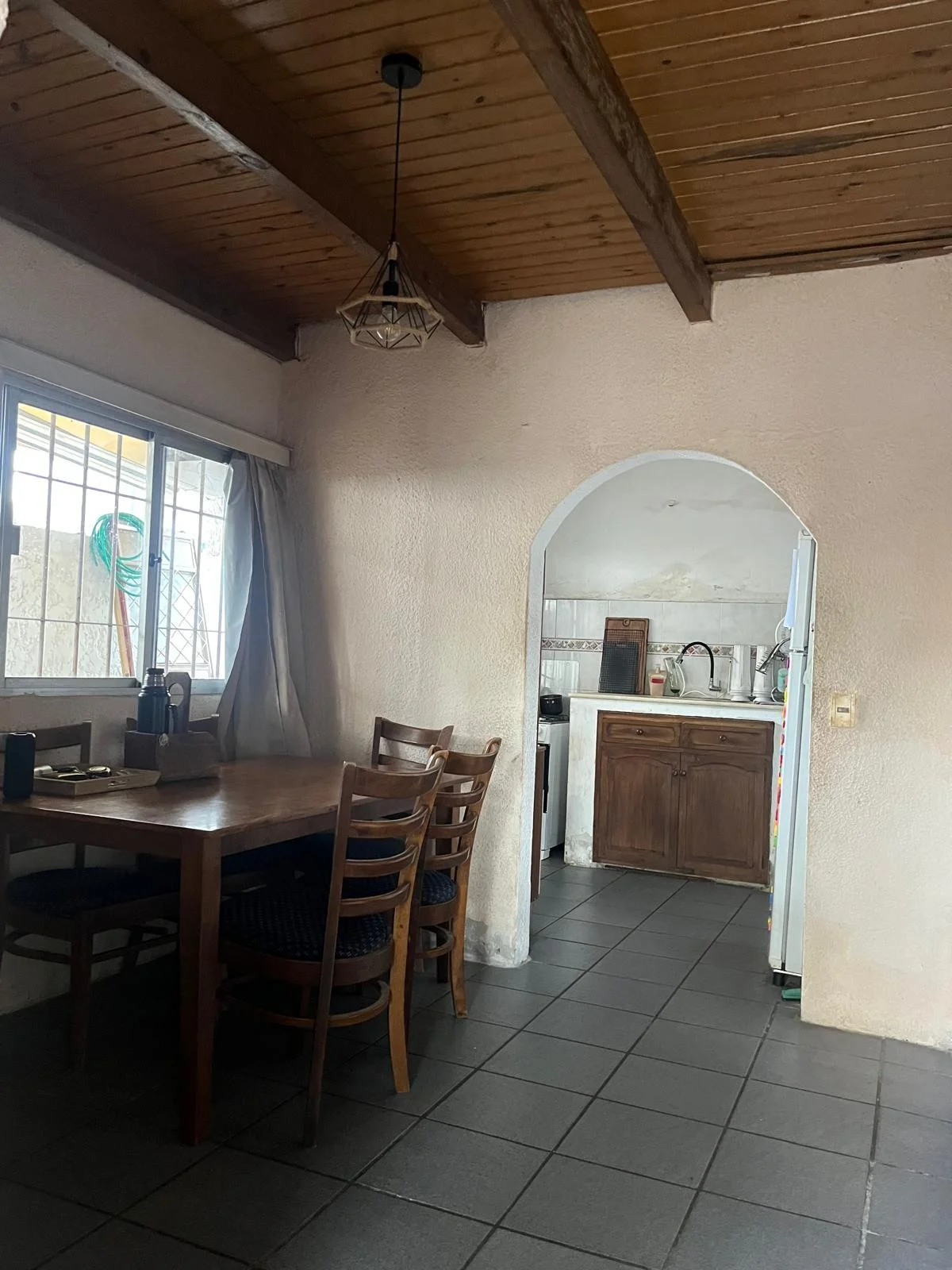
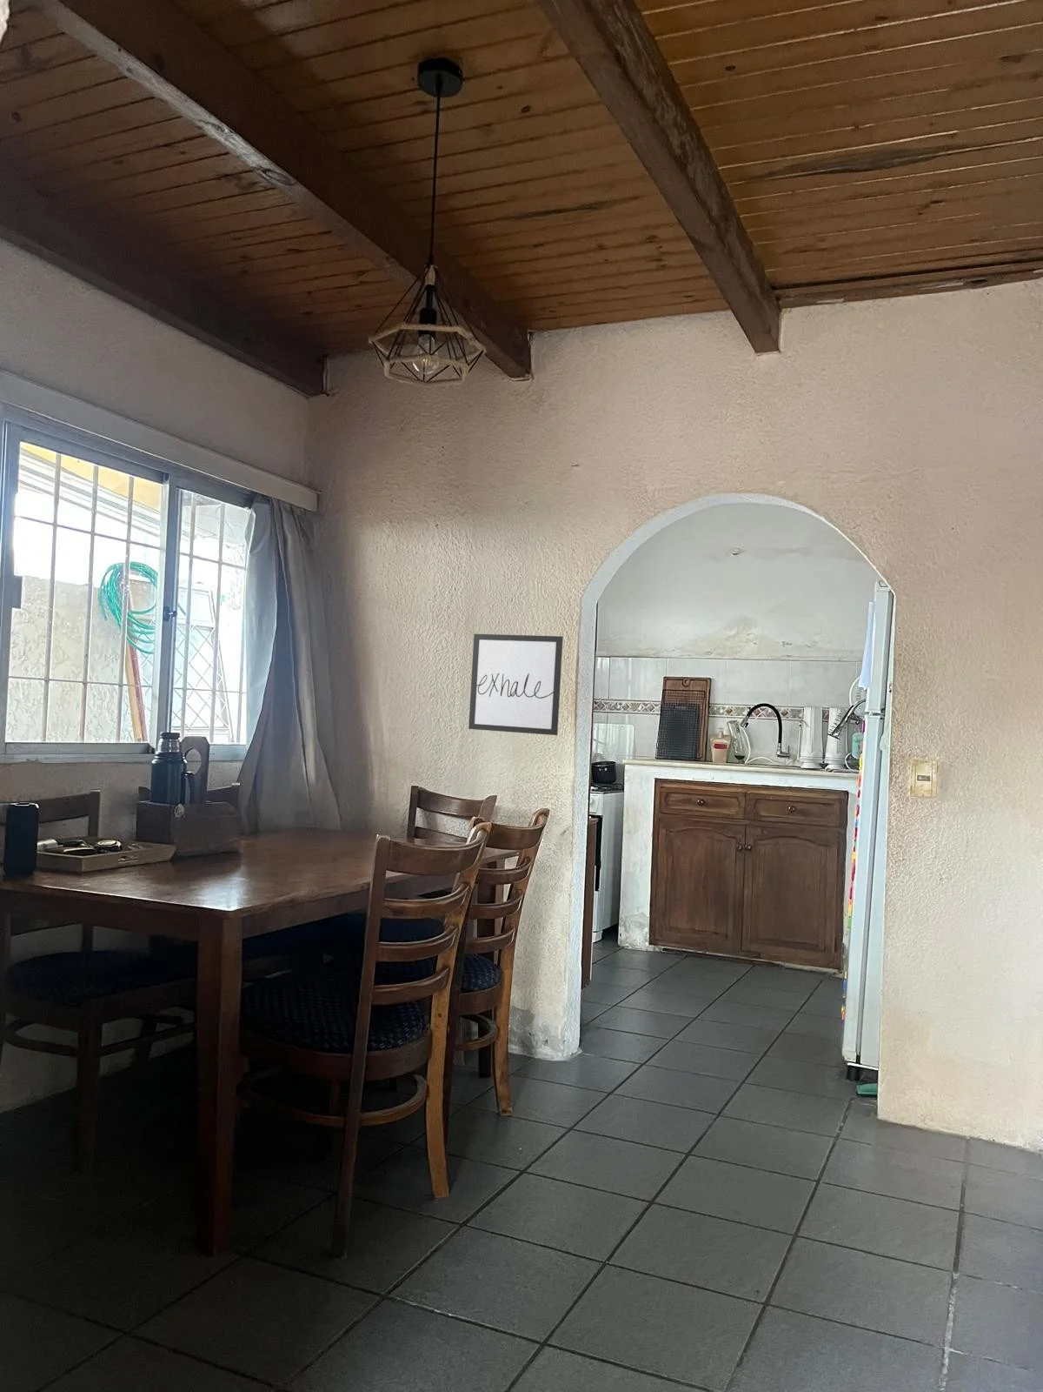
+ wall art (515, 683)
